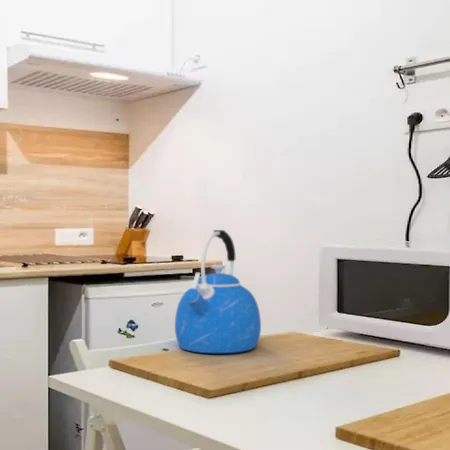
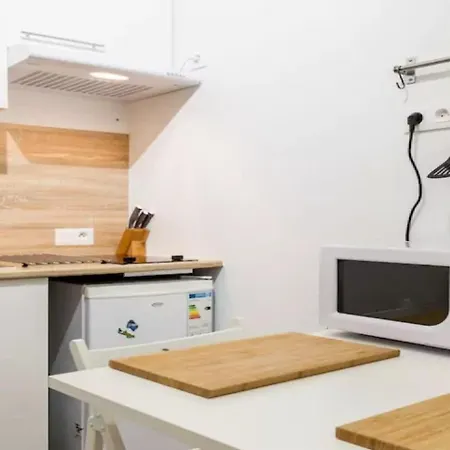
- kettle (213, 289)
